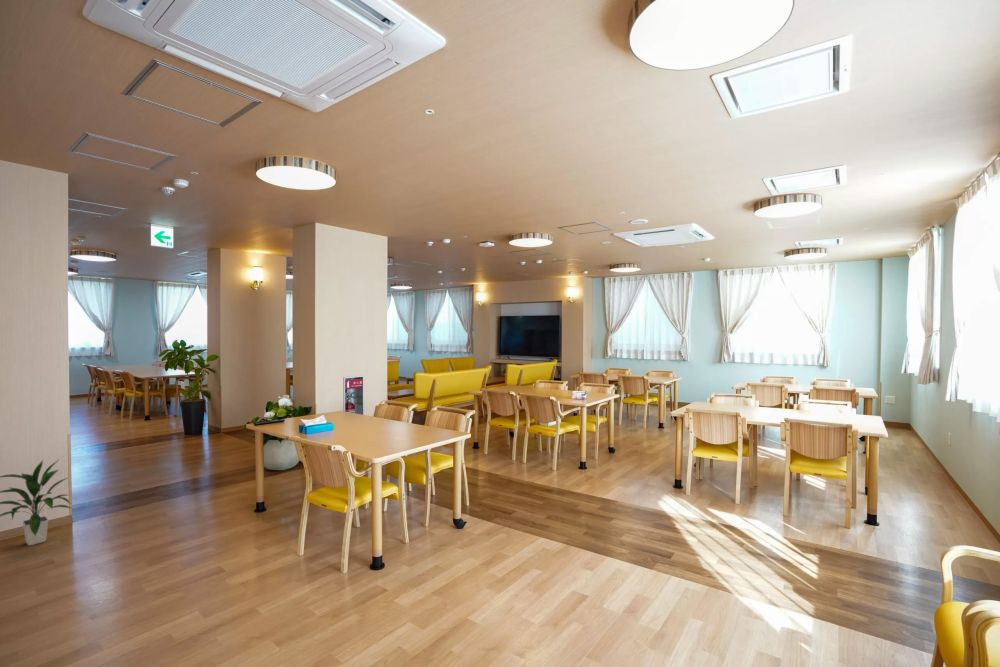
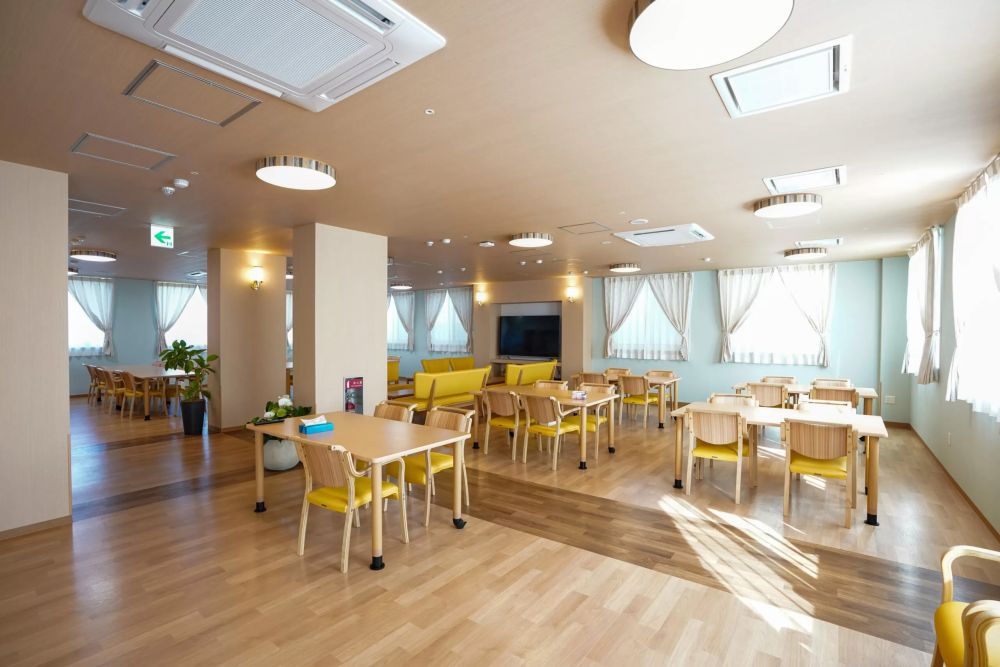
- indoor plant (33, 502)
